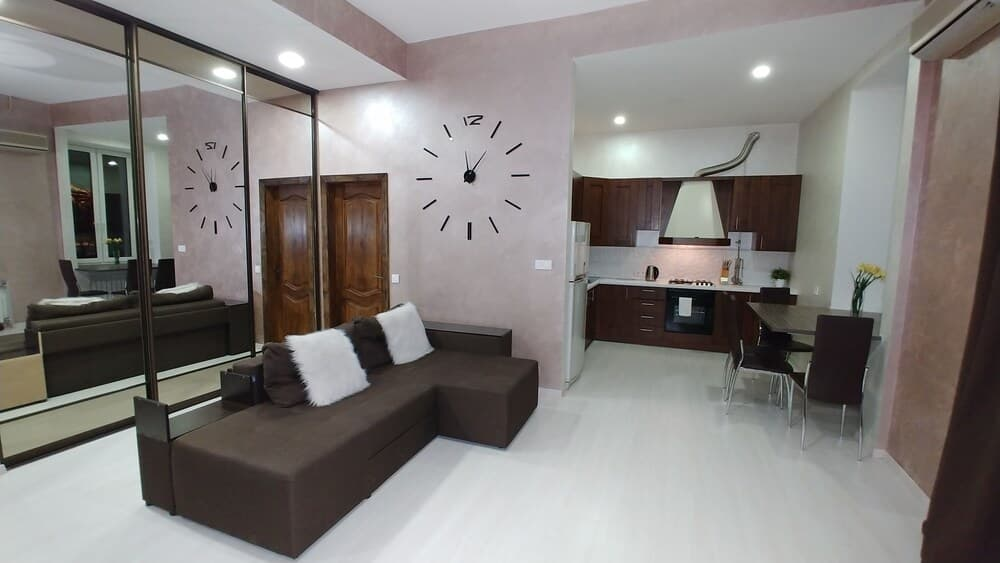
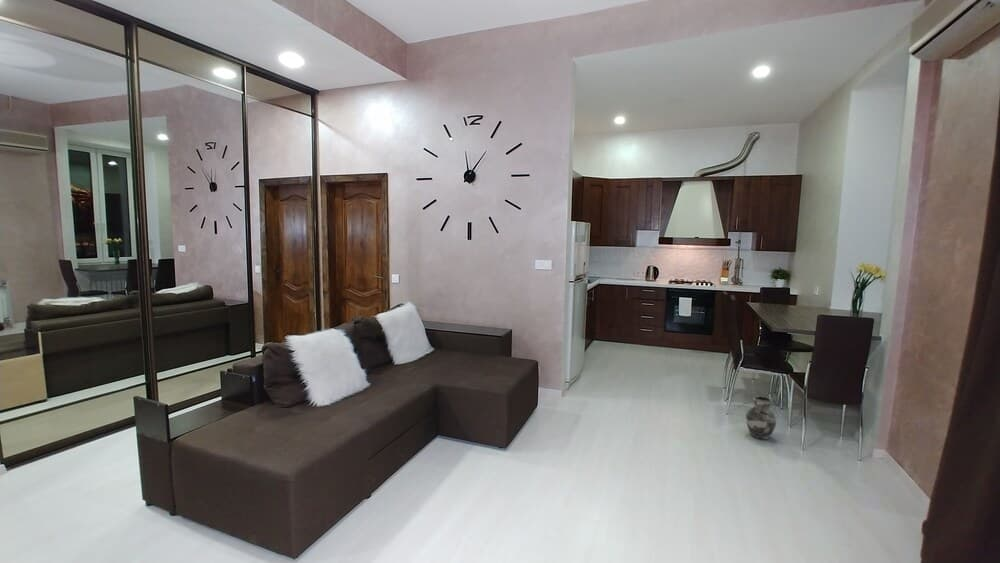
+ ceramic jug (761, 417)
